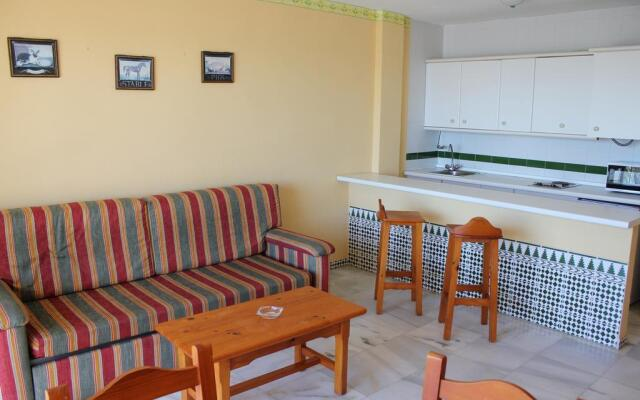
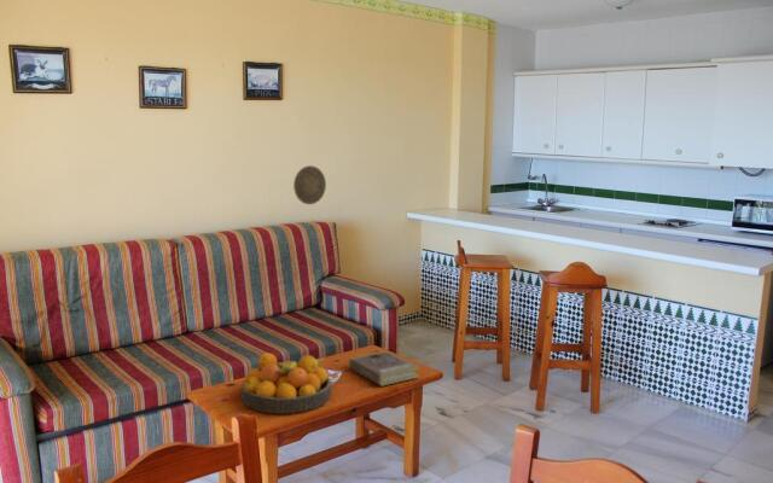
+ fruit bowl (286, 377)
+ decorative plate (310, 185)
+ book (383, 367)
